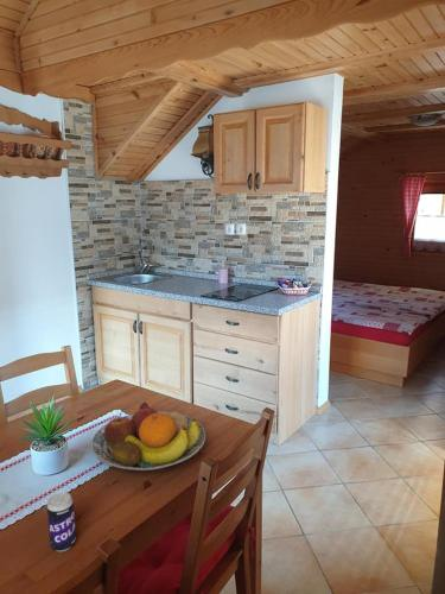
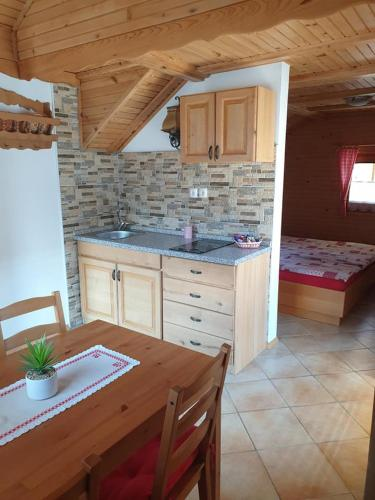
- fruit bowl (148, 432)
- beverage can (61, 522)
